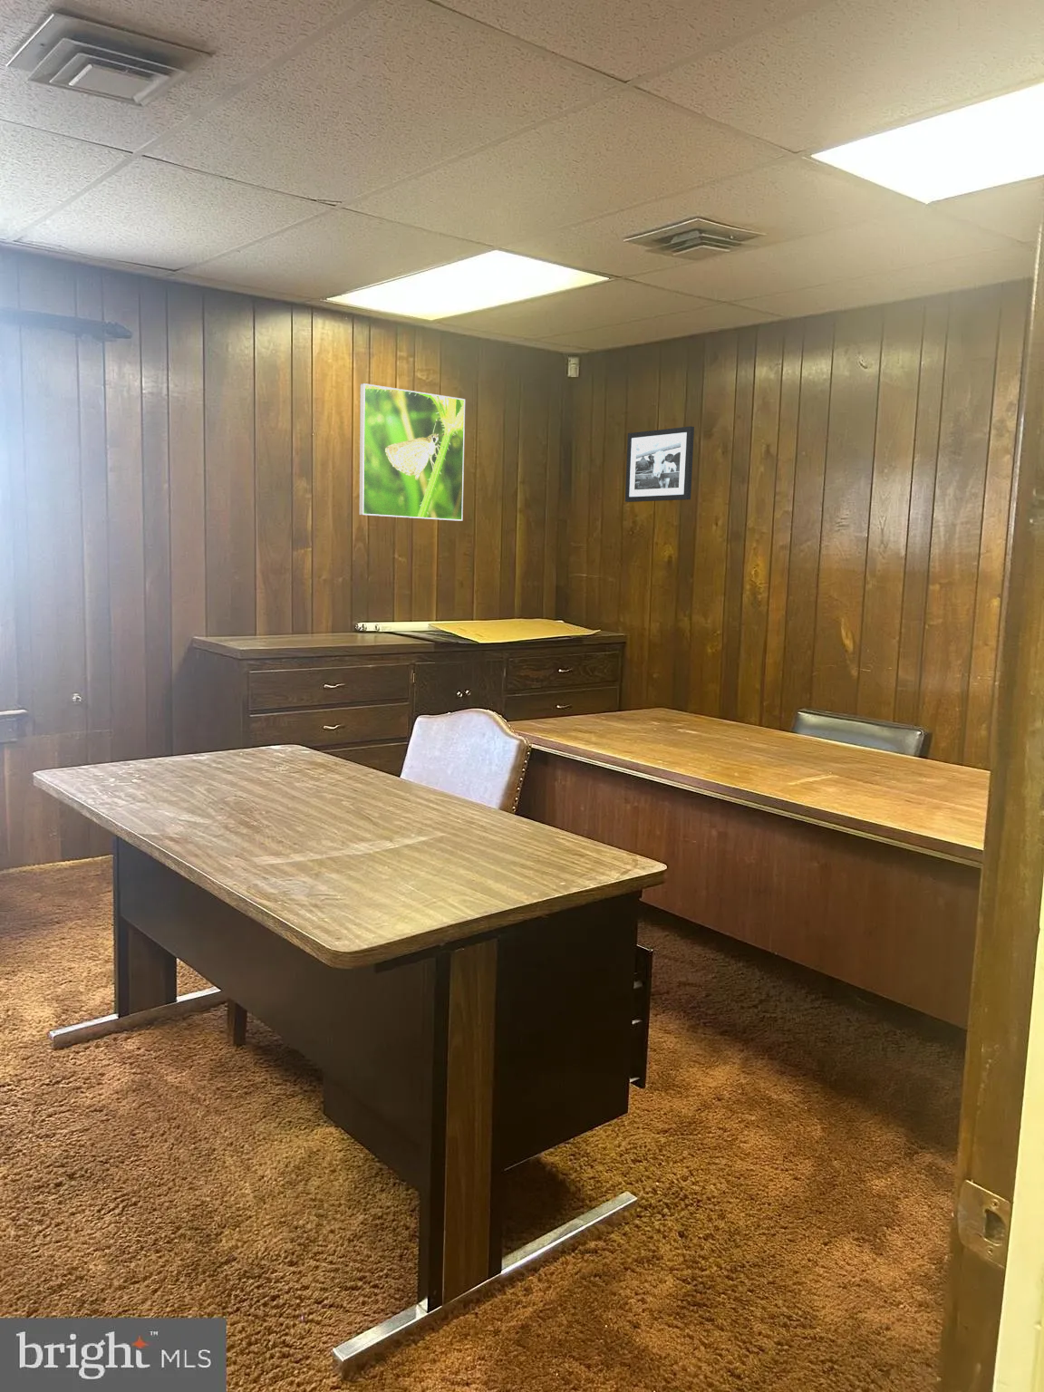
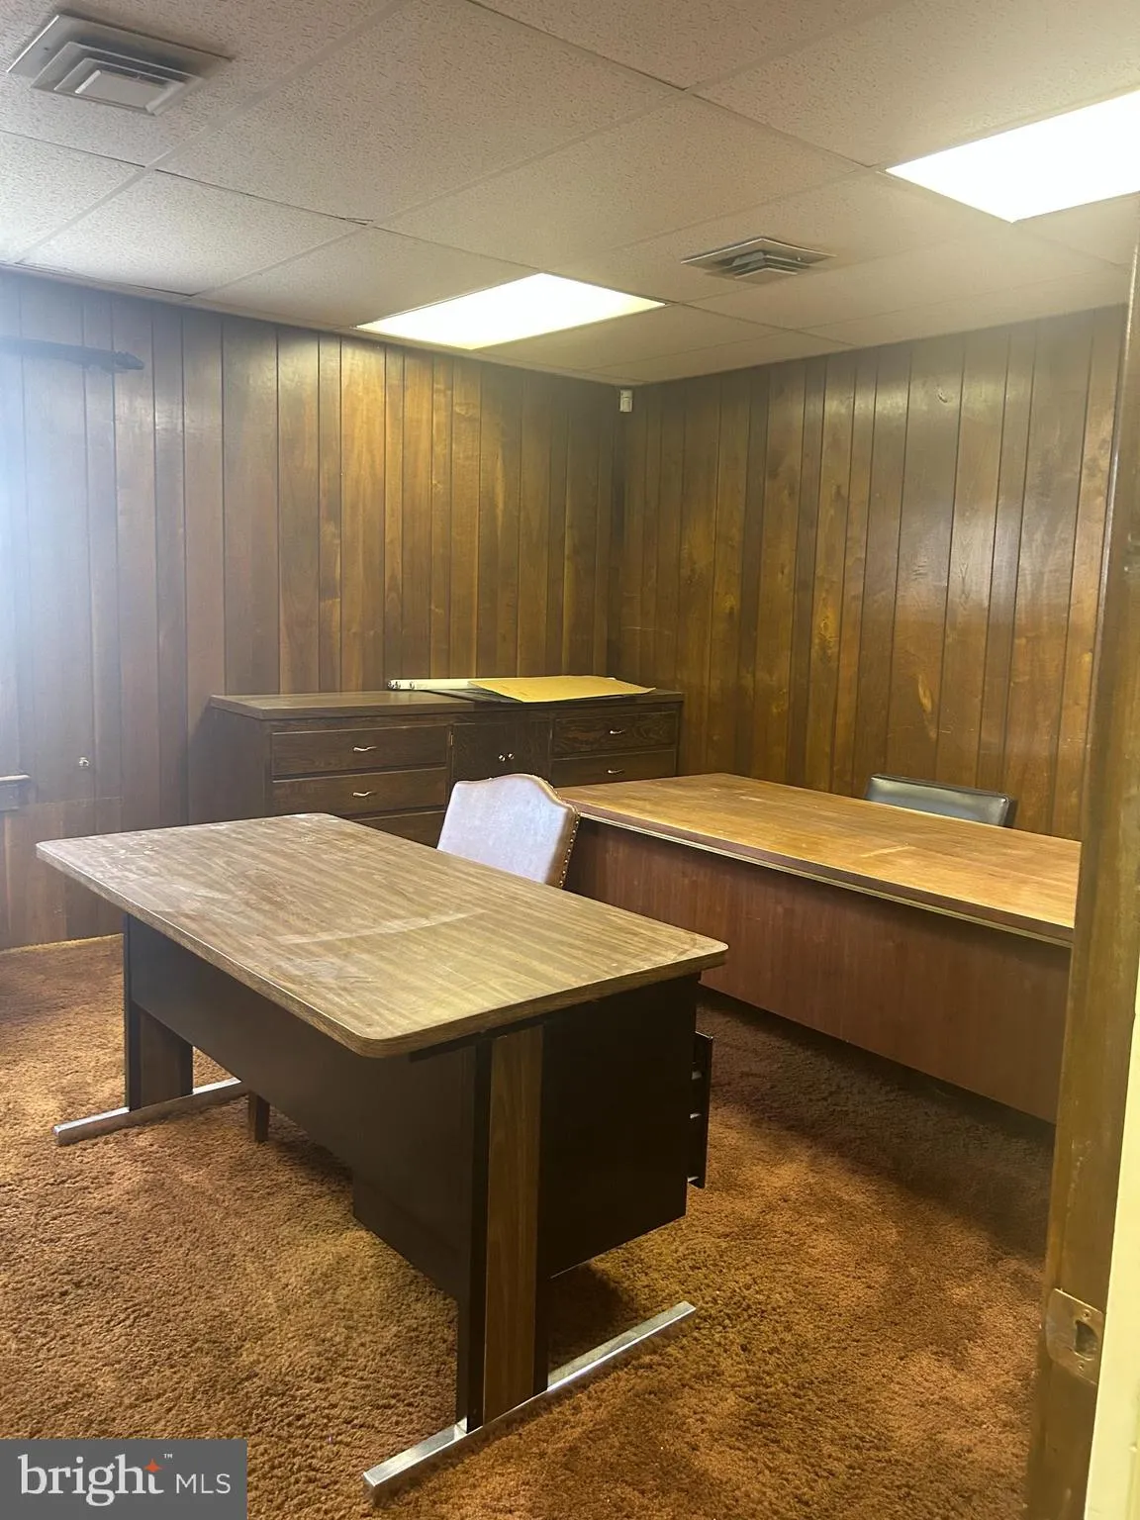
- picture frame (658, 465)
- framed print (413, 455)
